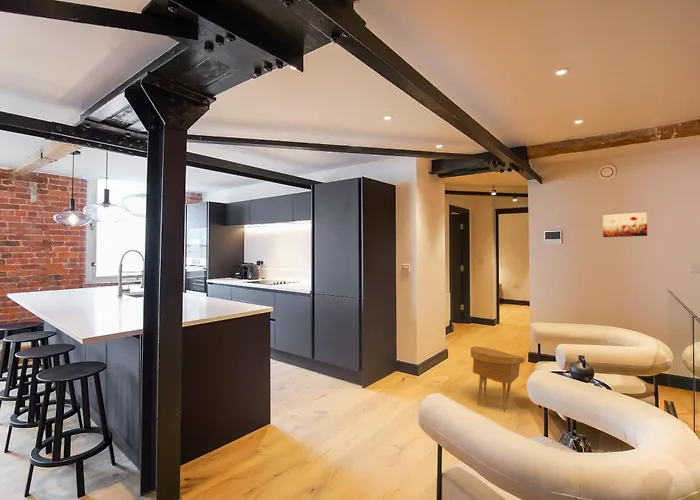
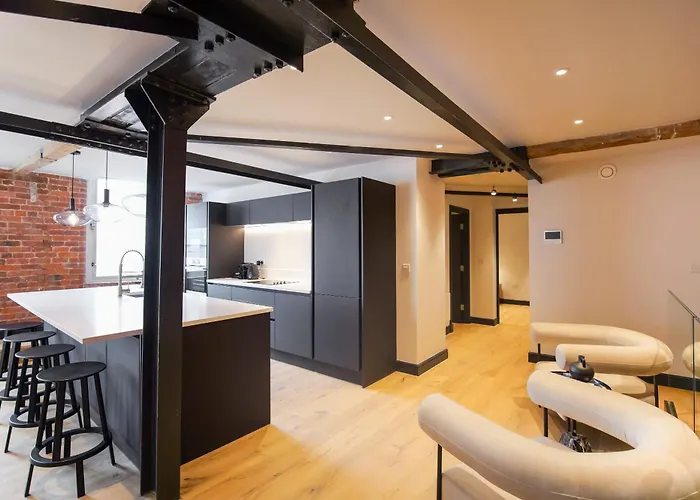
- wall art (624, 225)
- side table (497, 376)
